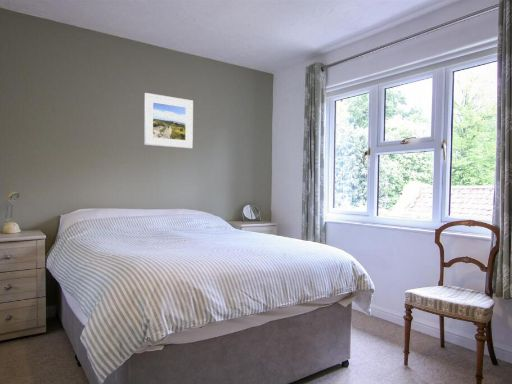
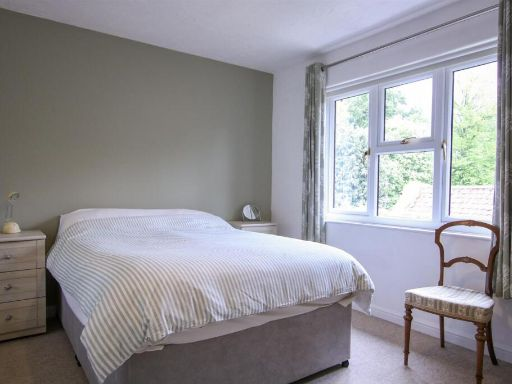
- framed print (169, 121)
